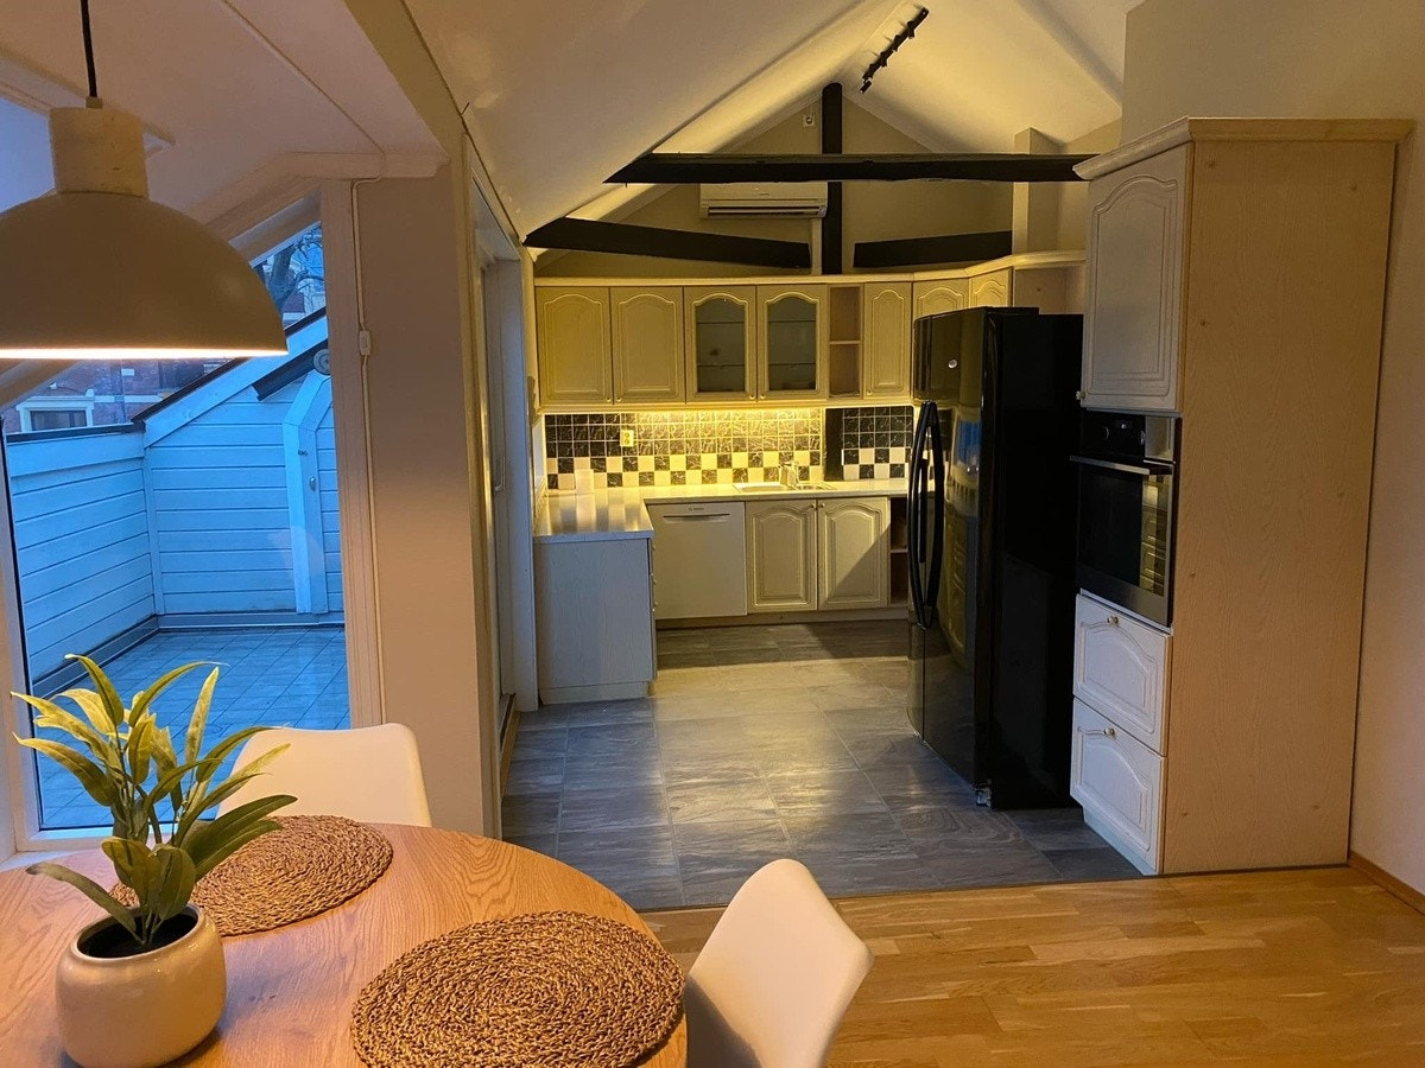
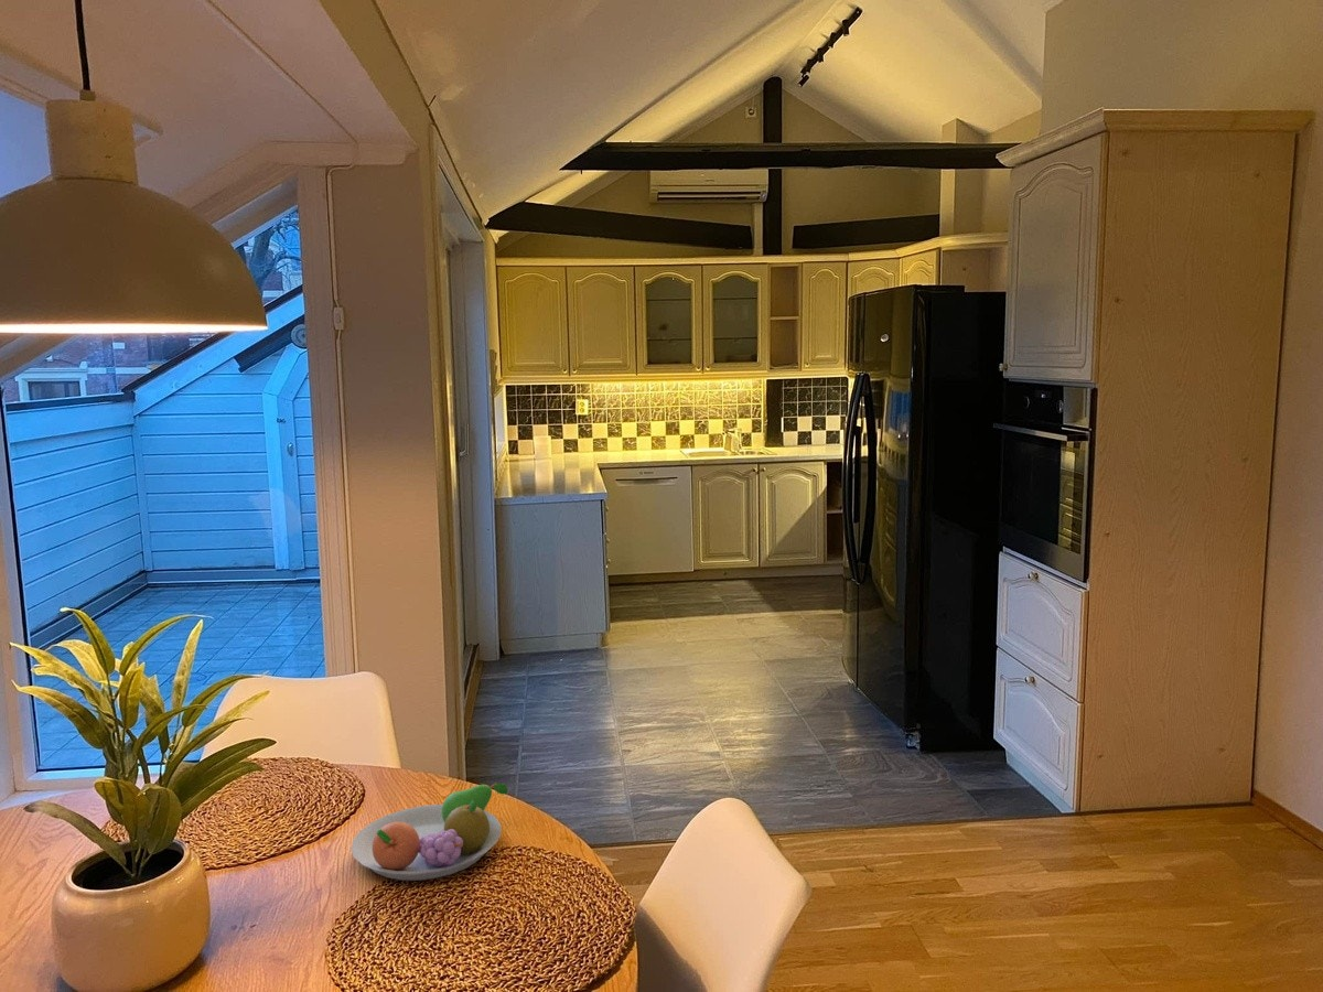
+ fruit bowl (433, 821)
